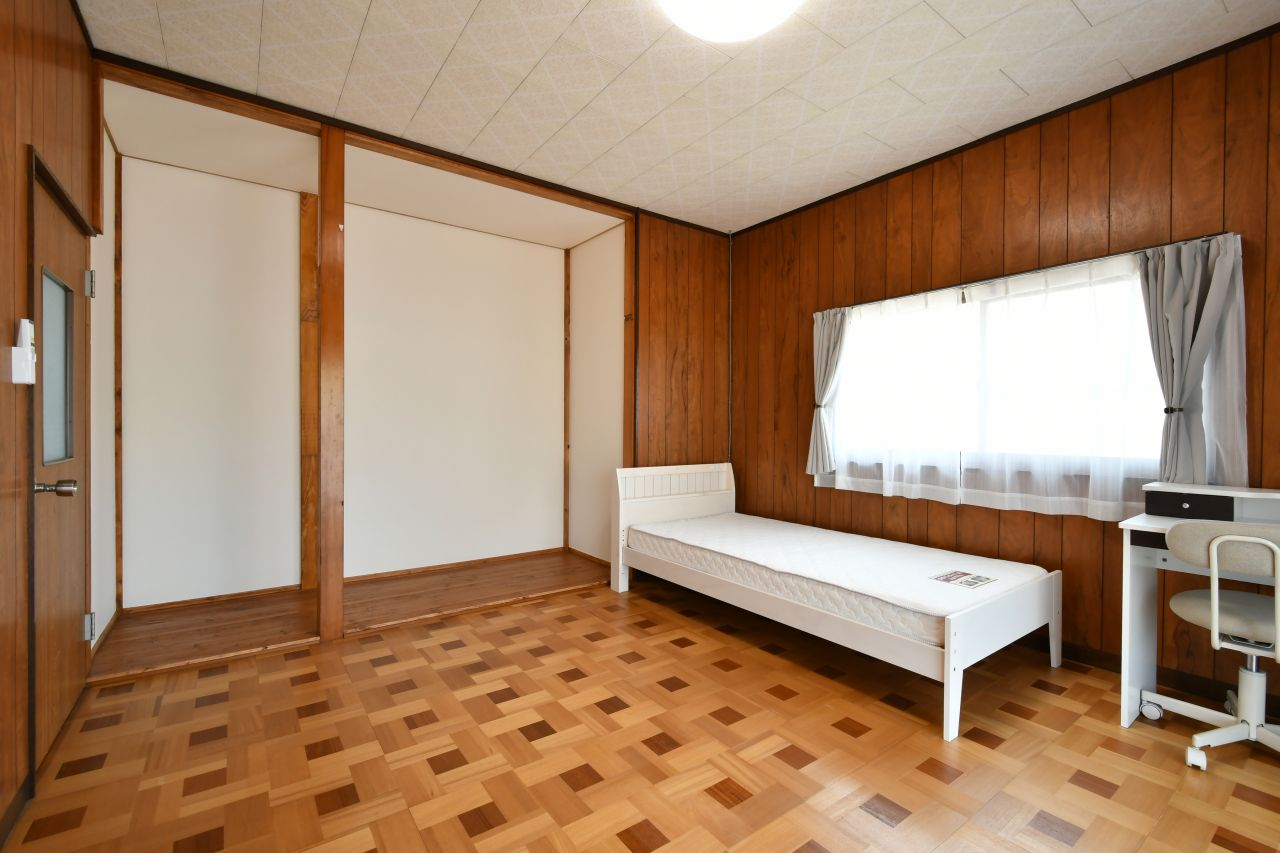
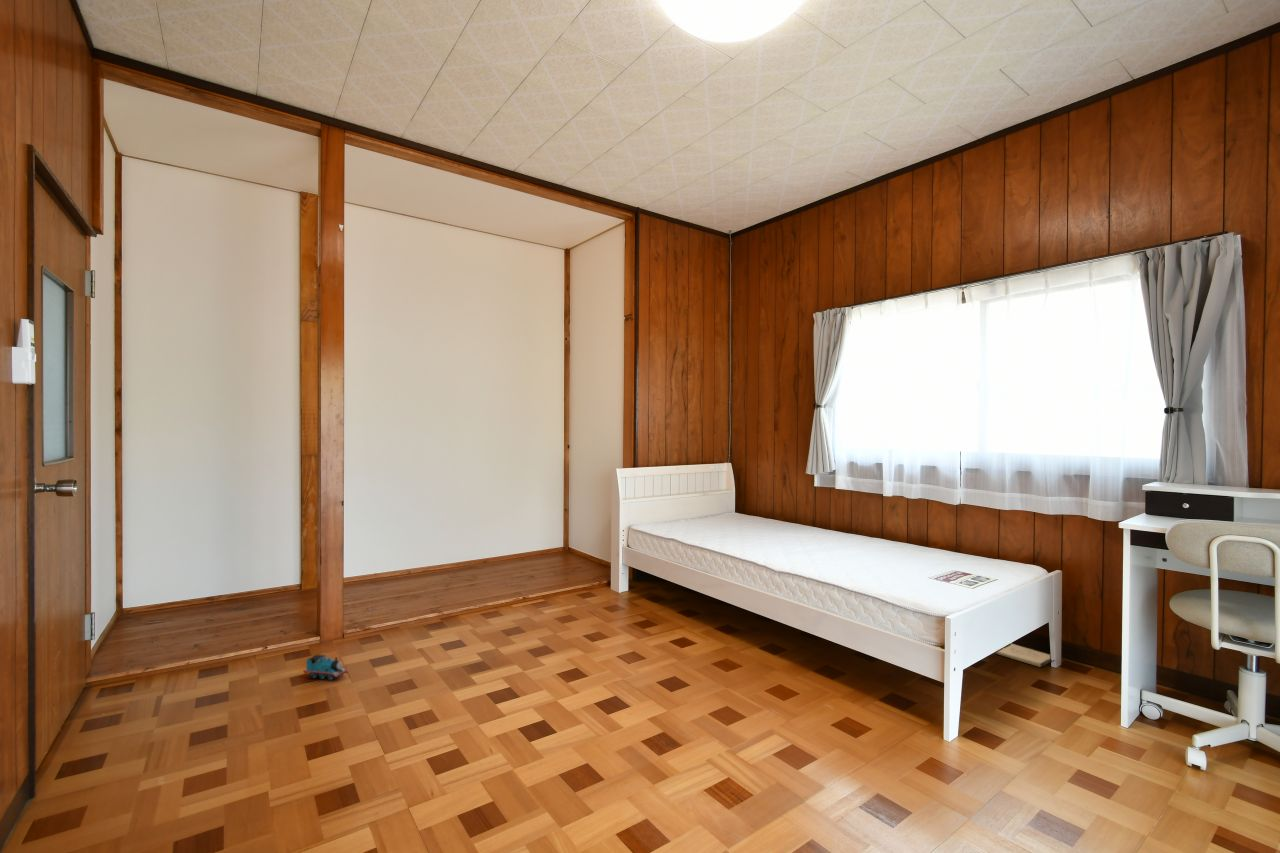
+ toy train (325, 666)
+ box (1024, 654)
